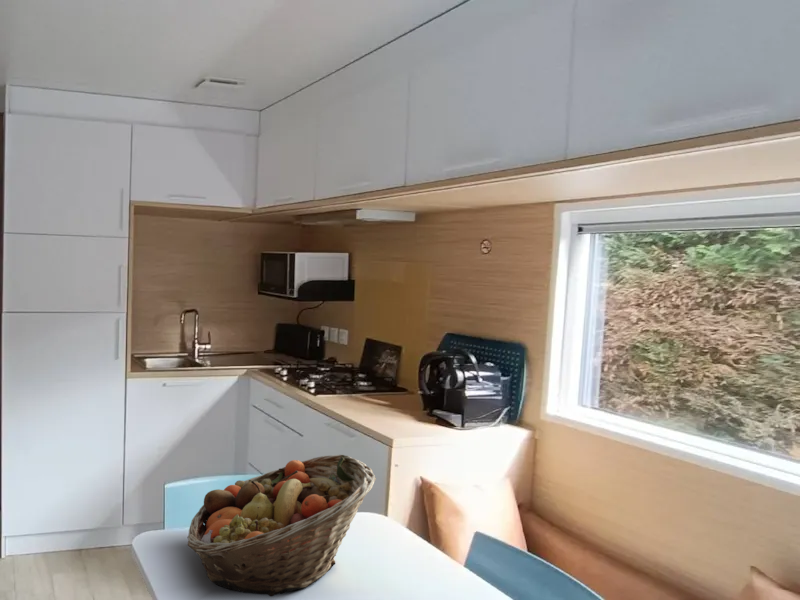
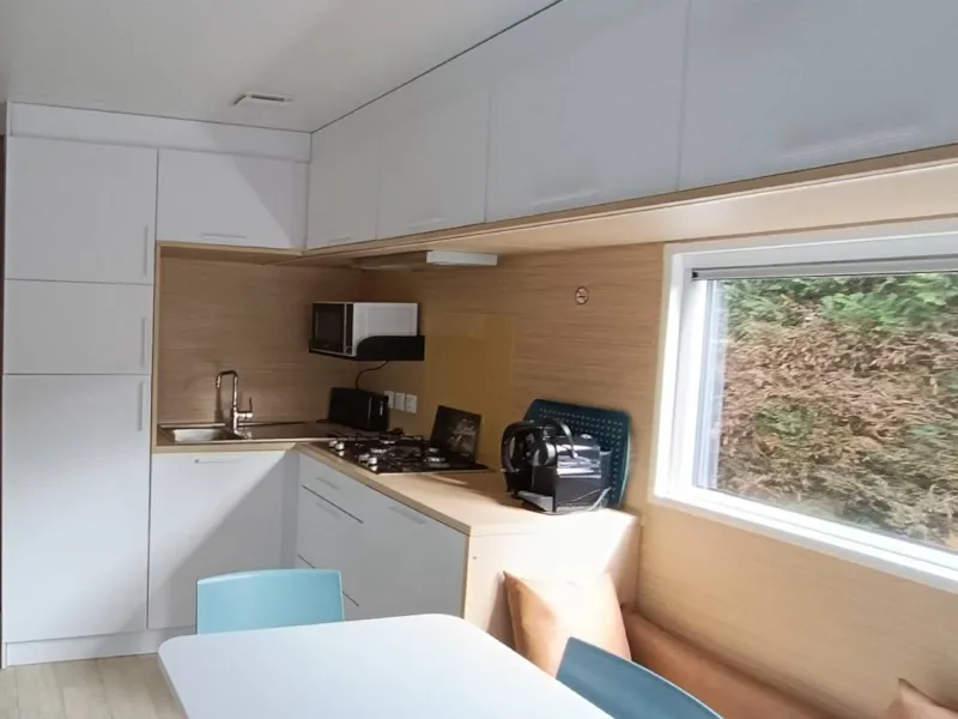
- fruit basket (281, 515)
